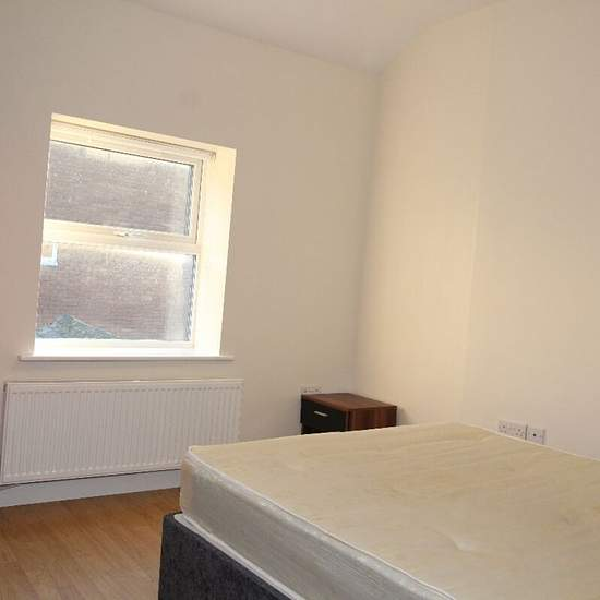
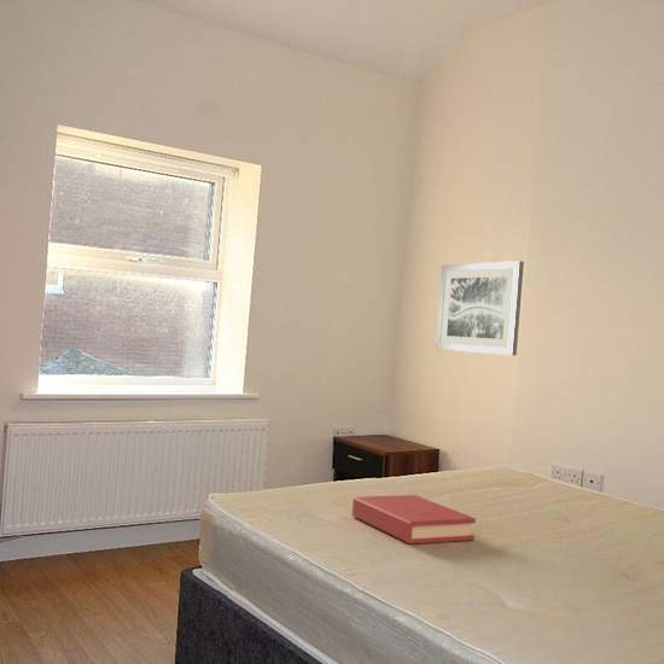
+ wall art (477, 307)
+ hardback book (410, 517)
